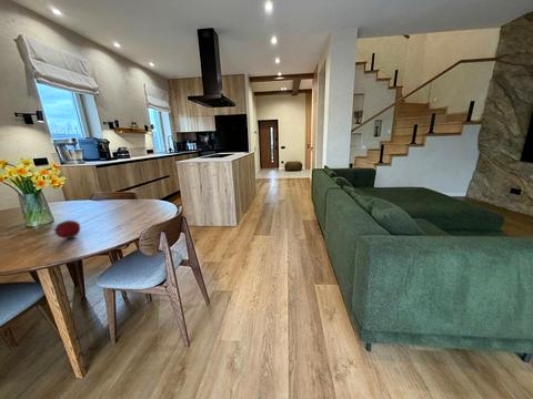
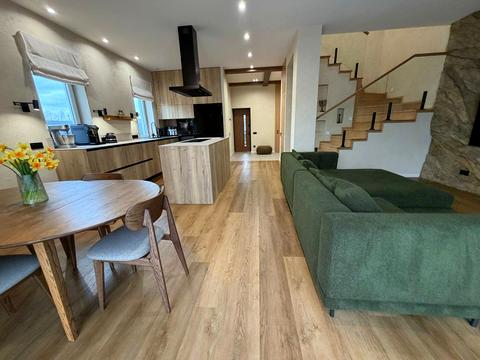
- fruit (68, 228)
